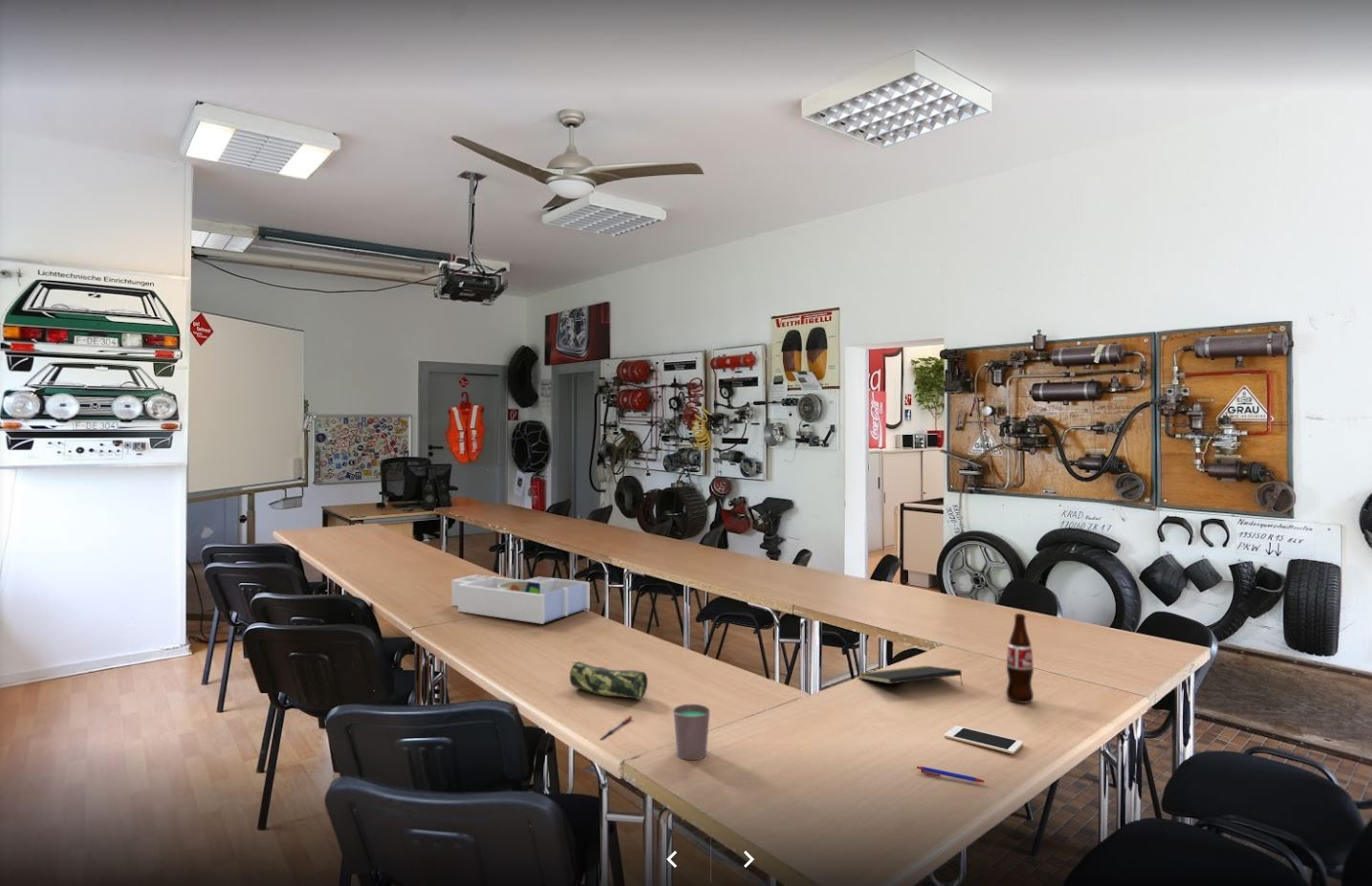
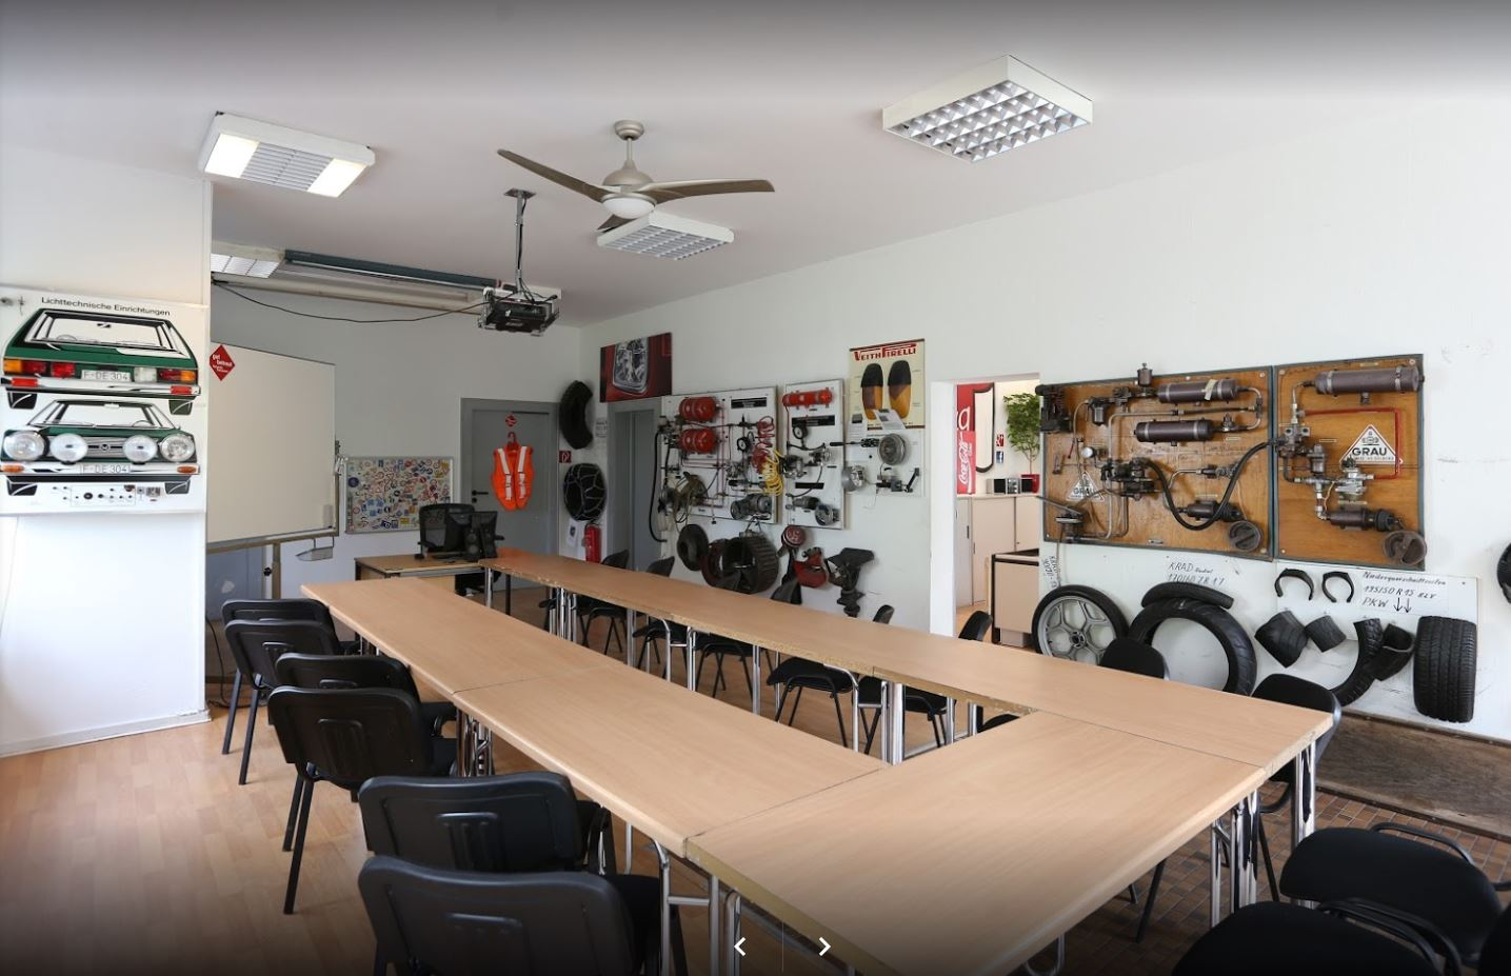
- desk organizer (514, 595)
- bottle (1019, 657)
- cup (691, 732)
- pen (616, 727)
- cell phone (983, 739)
- pen (950, 774)
- pencil case (606, 680)
- notepad (908, 674)
